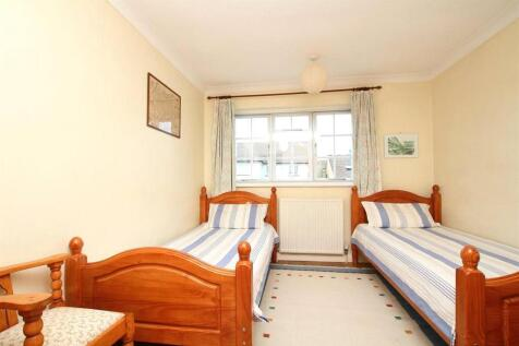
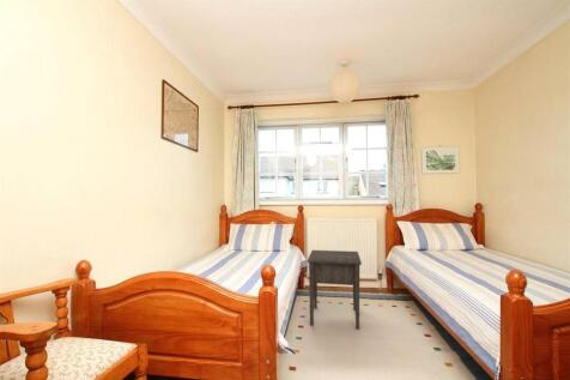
+ nightstand (334, 283)
